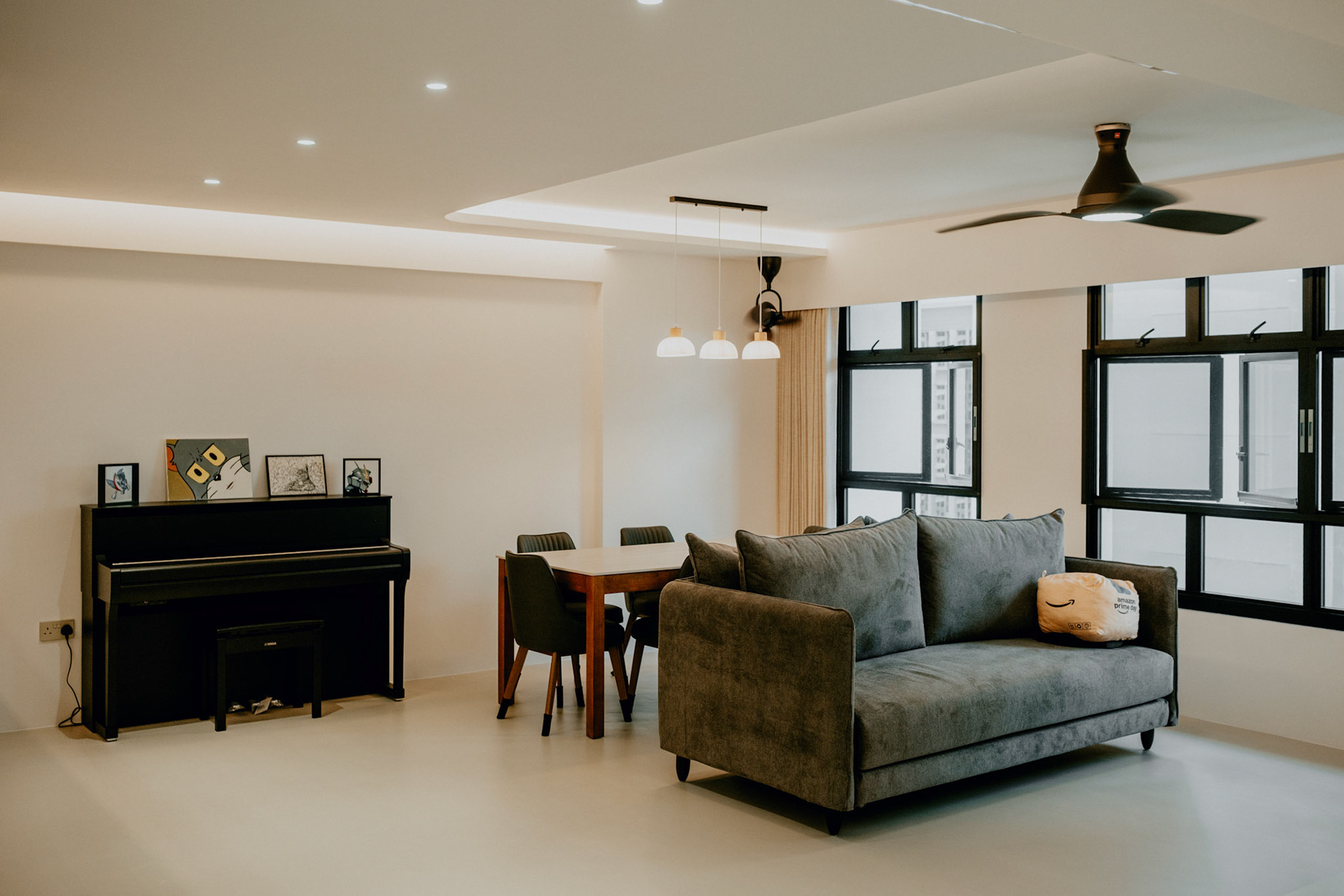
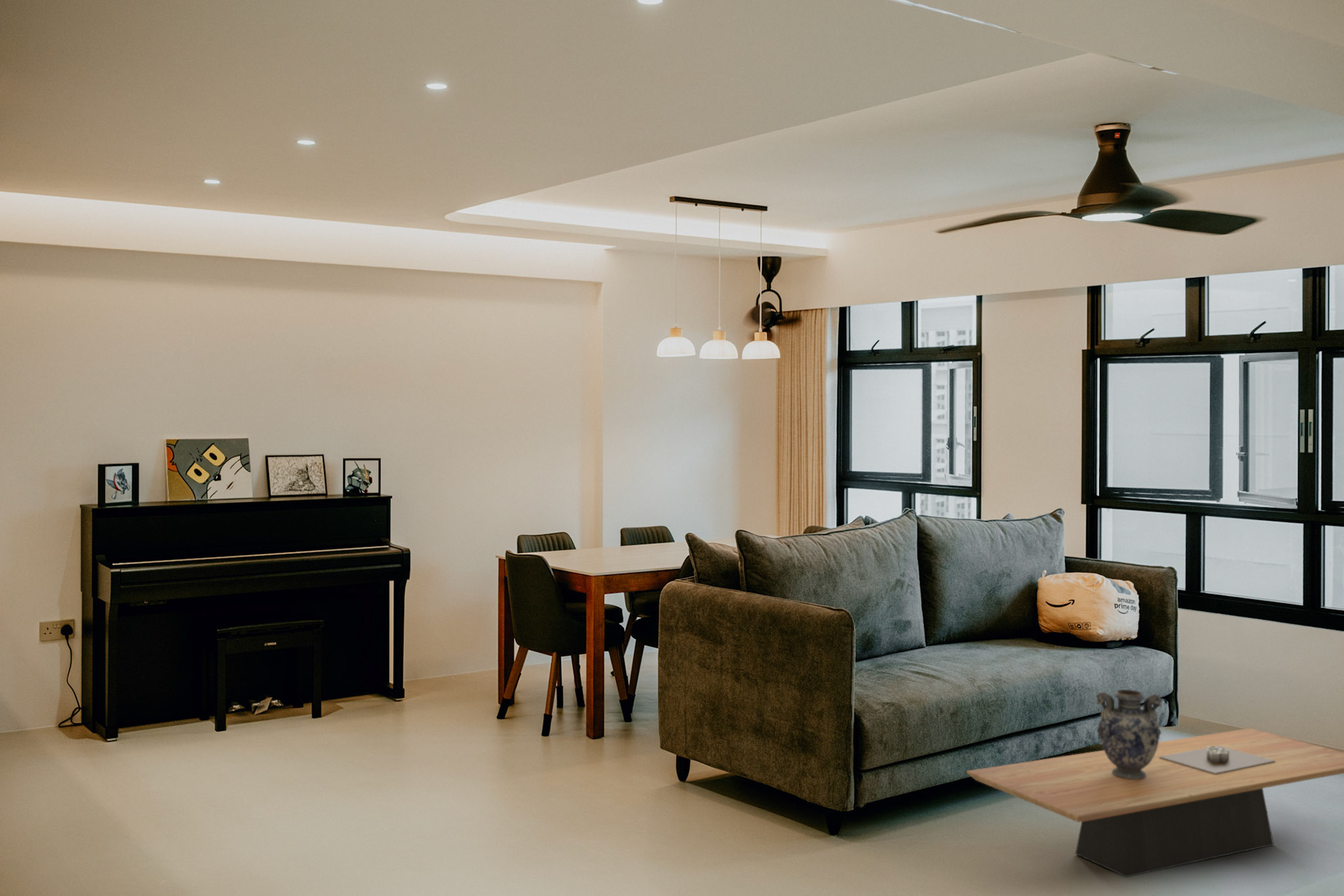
+ coffee table (1175, 808)
+ decorative vase (1128, 732)
+ candle (1217, 753)
